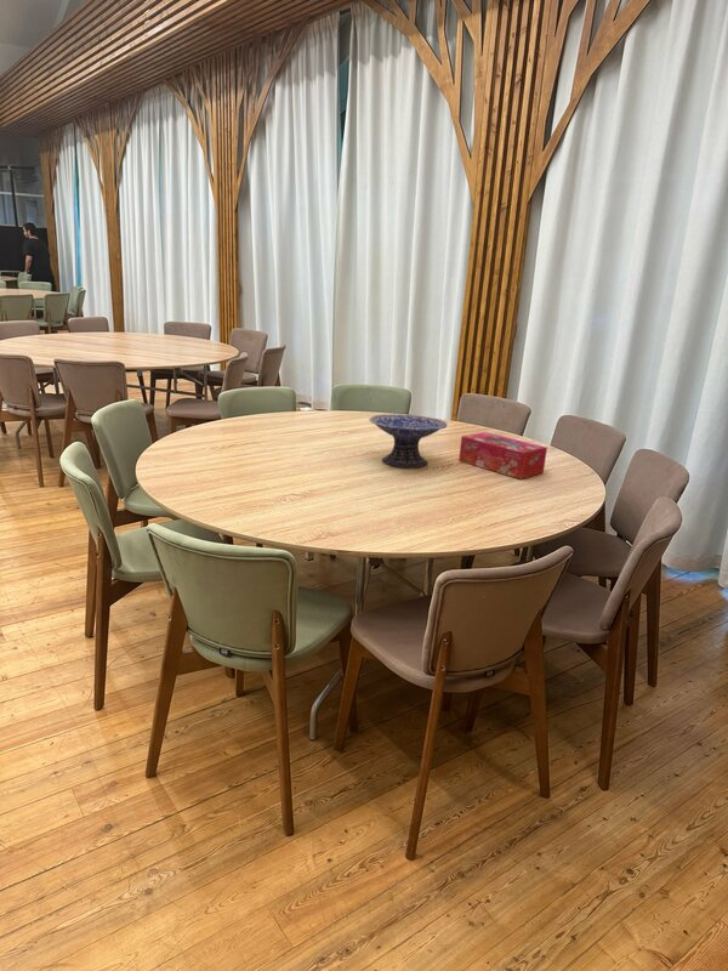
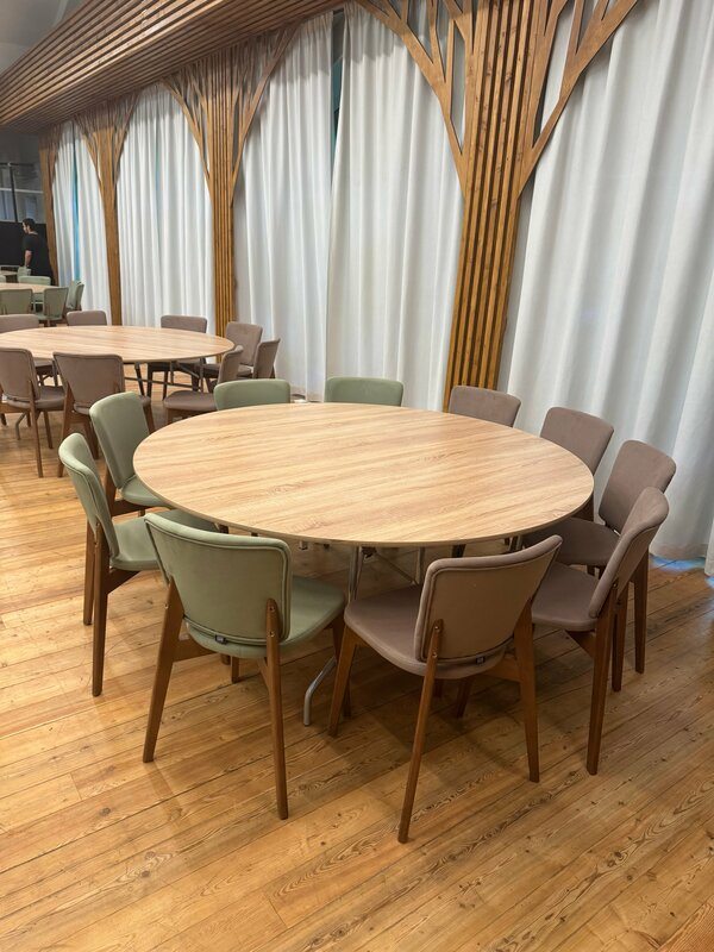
- tissue box (501, 454)
- decorative bowl (405, 441)
